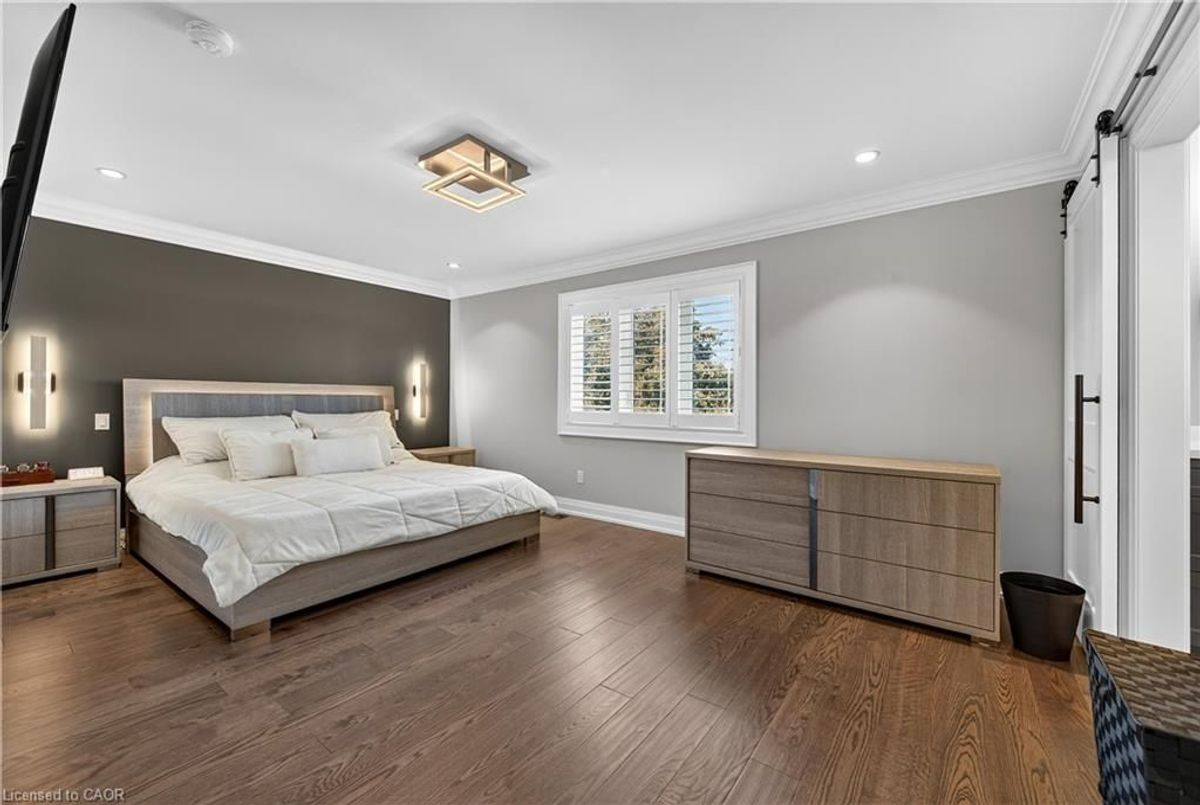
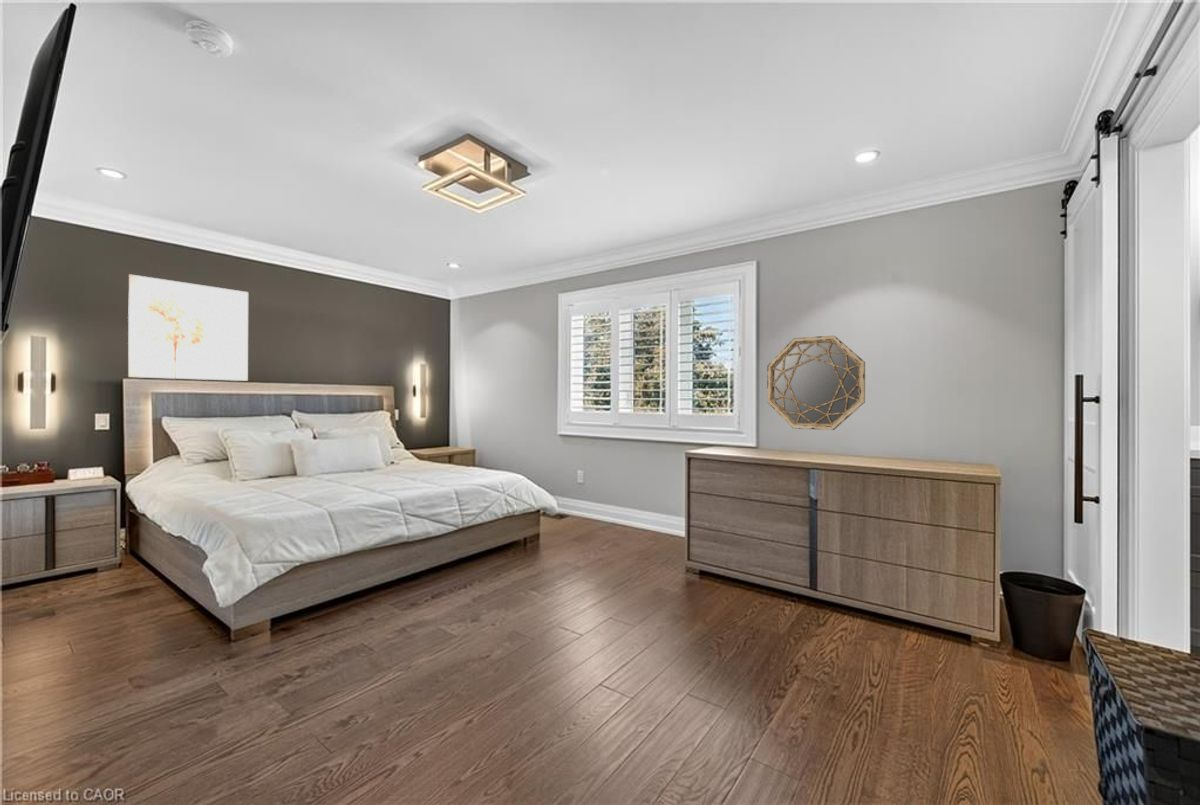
+ wall art (192, 331)
+ home mirror (813, 383)
